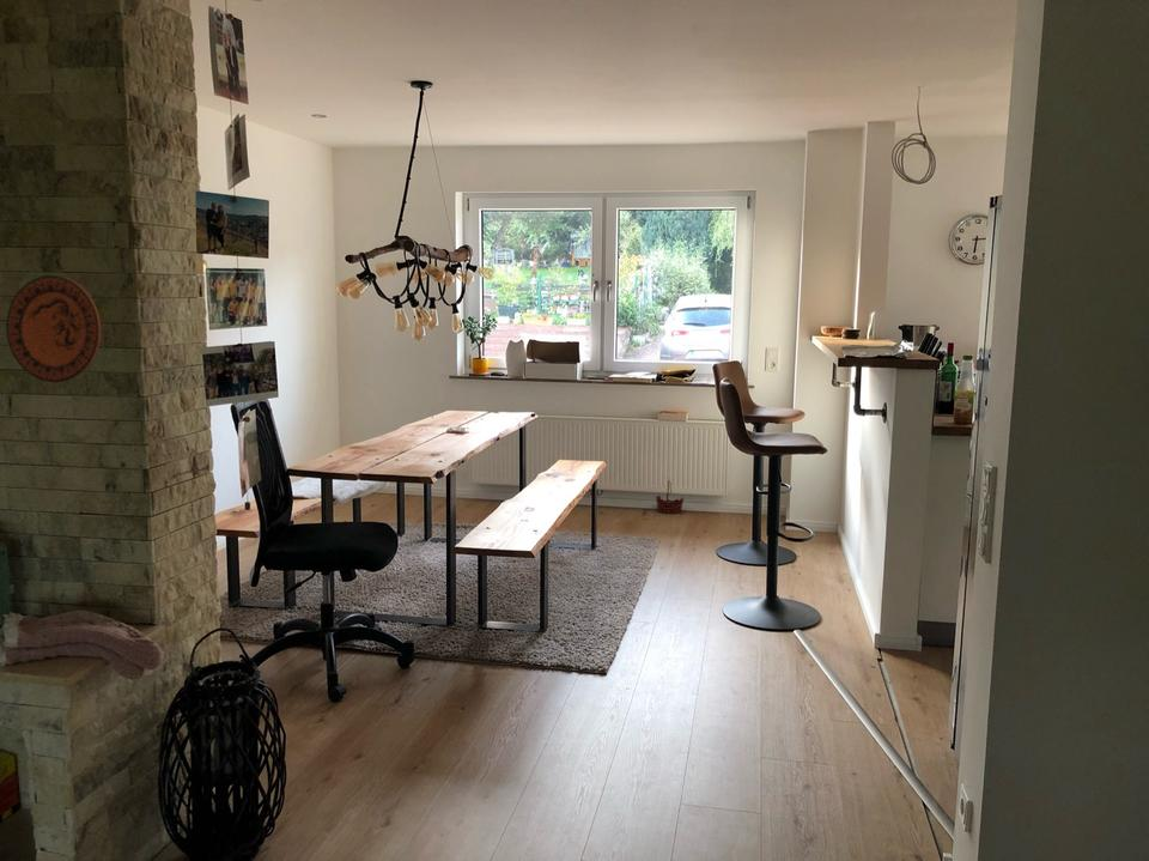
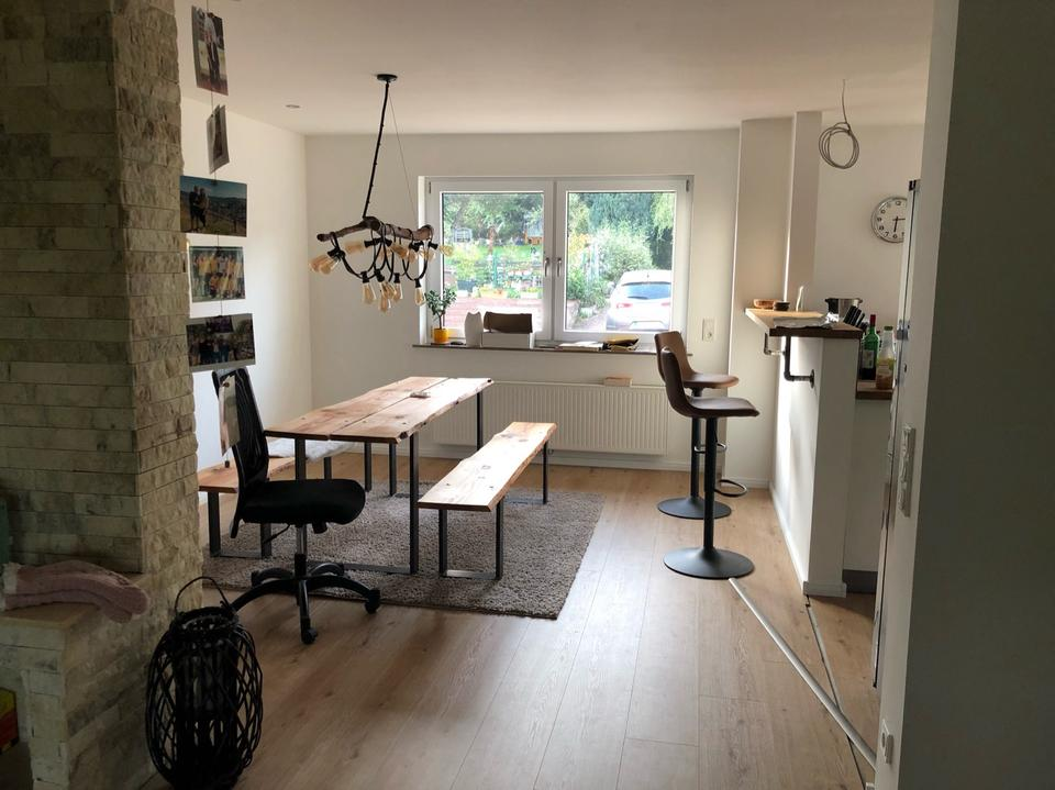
- basket (668, 492)
- decorative plate (54, 329)
